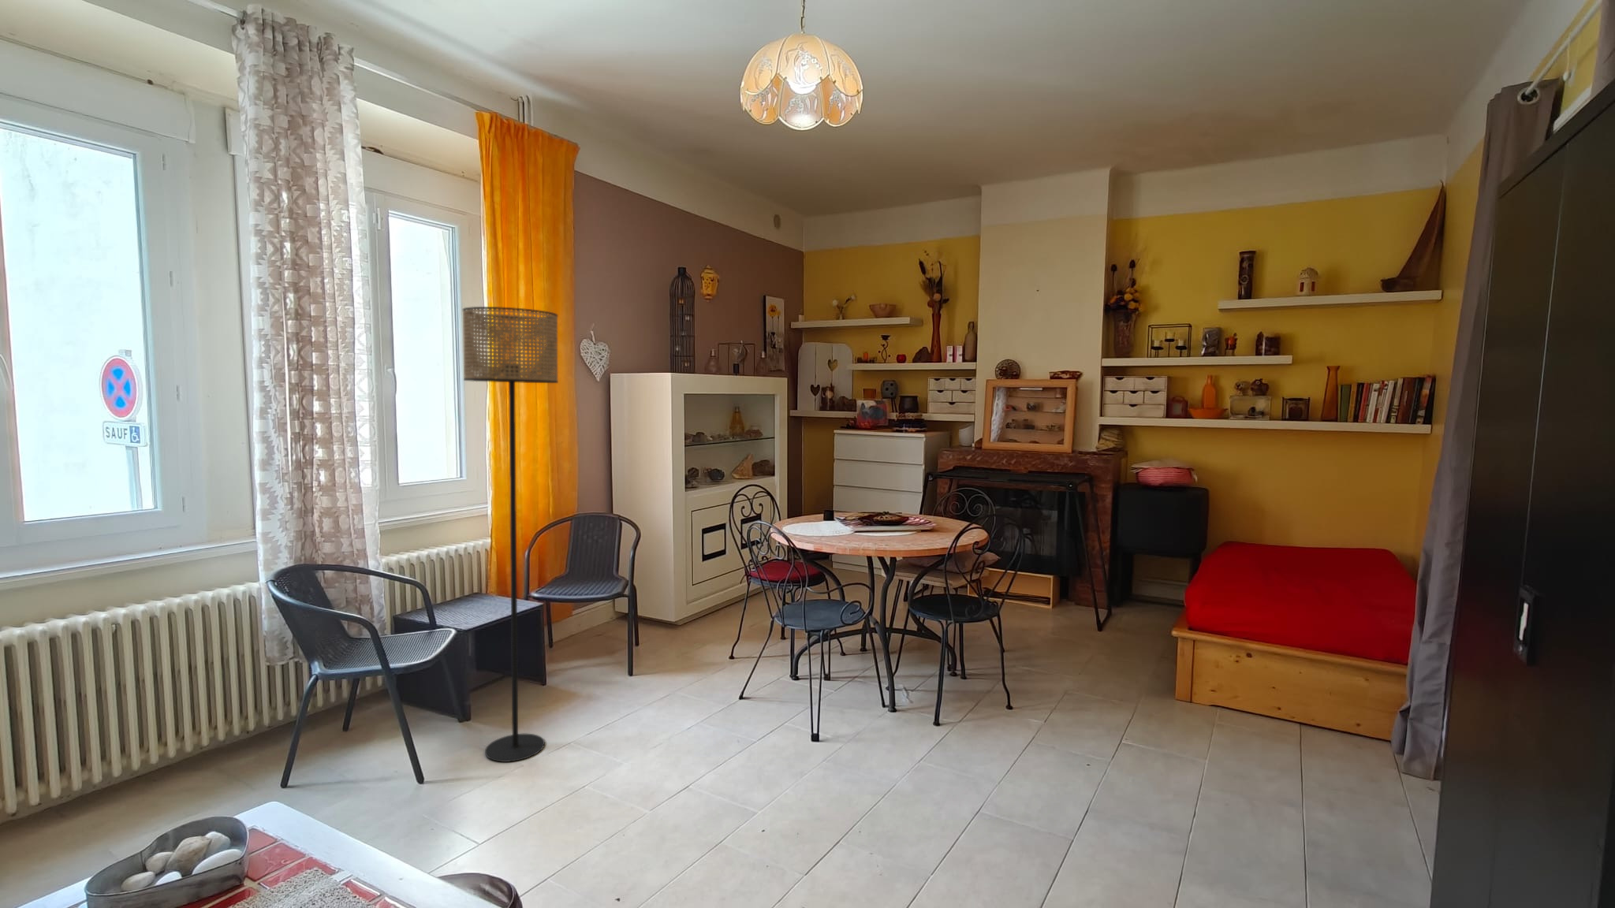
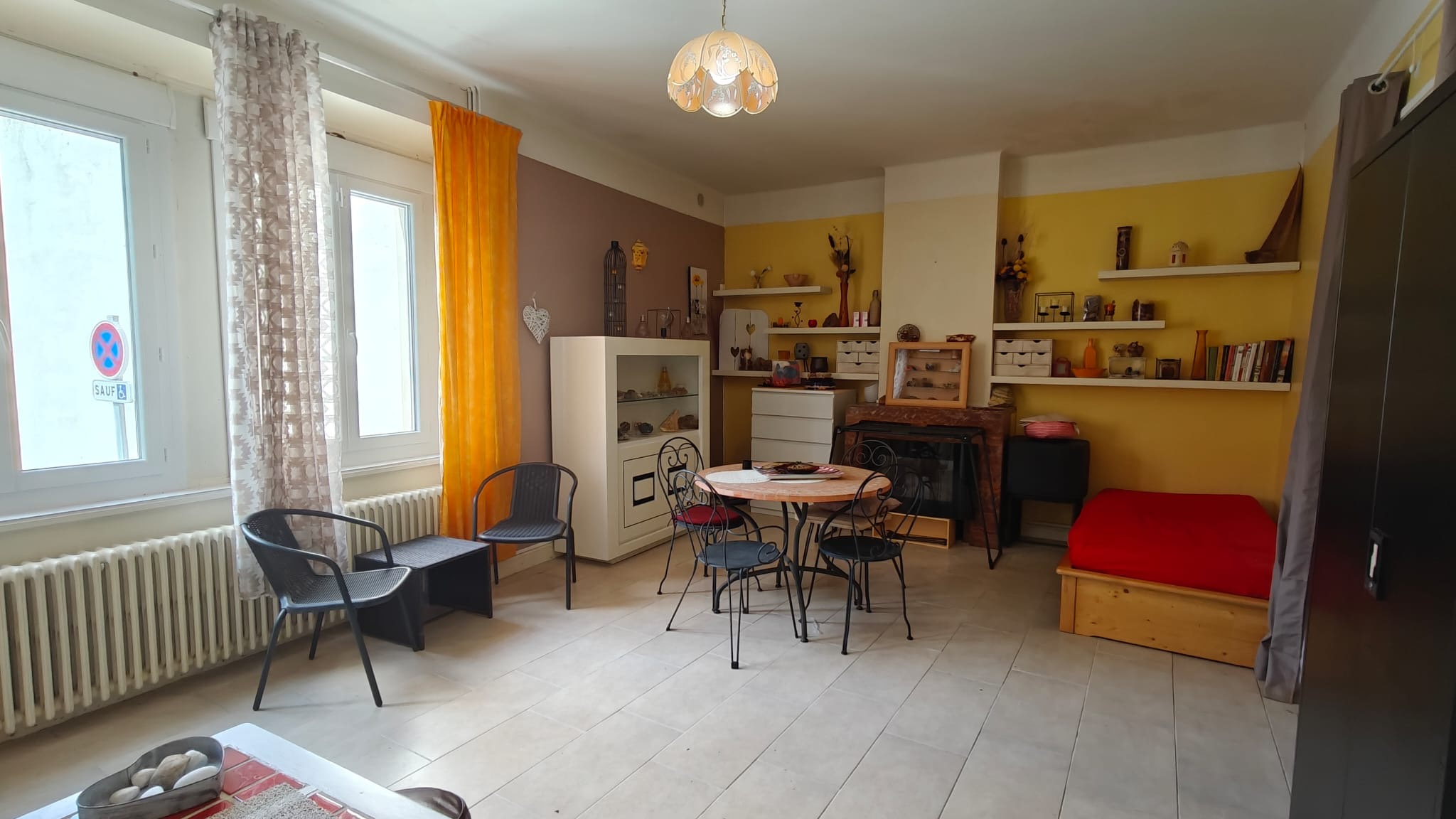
- floor lamp (512, 535)
